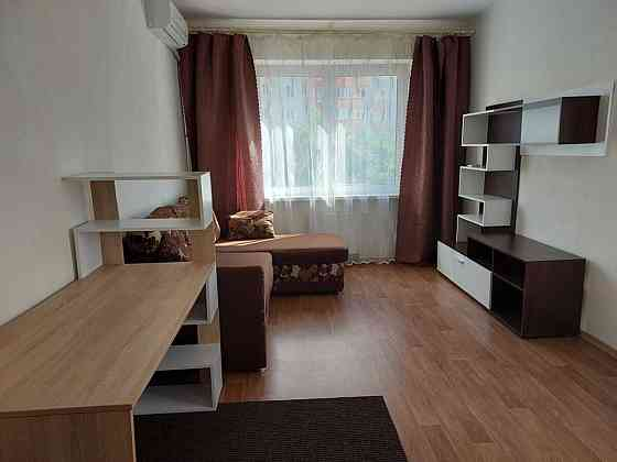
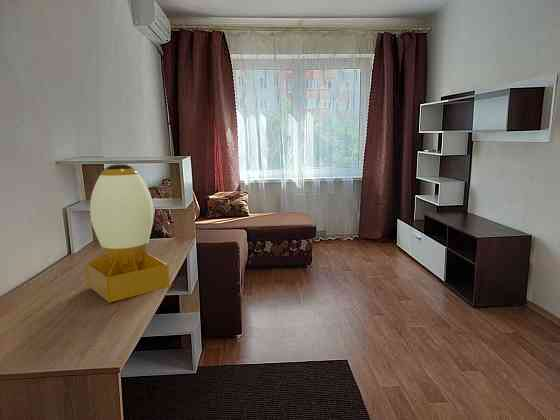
+ desk lamp (123, 226)
